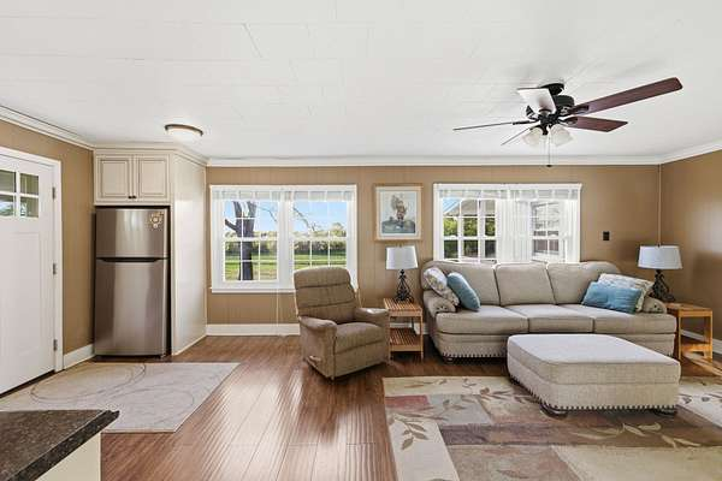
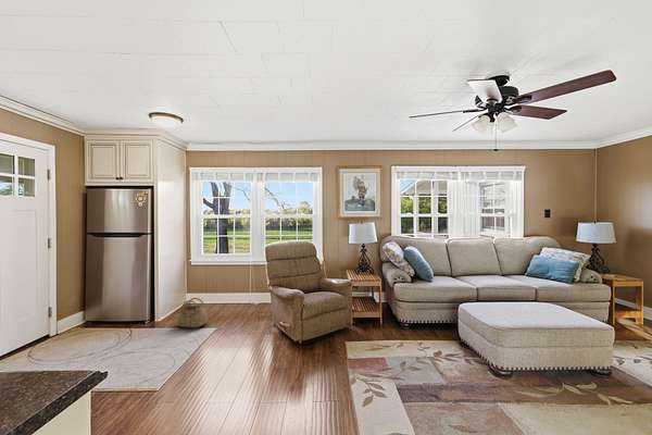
+ basket (192, 312)
